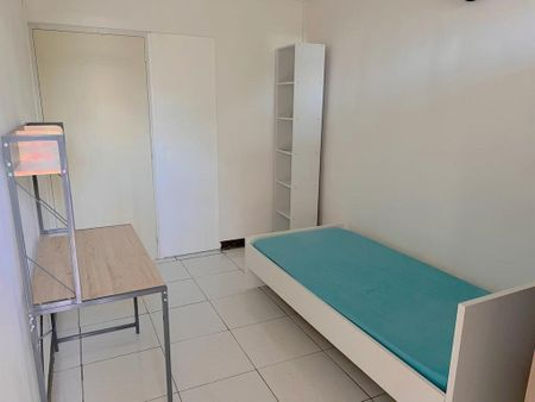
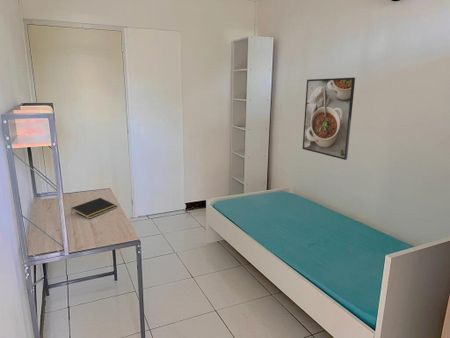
+ notepad (95, 207)
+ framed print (325, 117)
